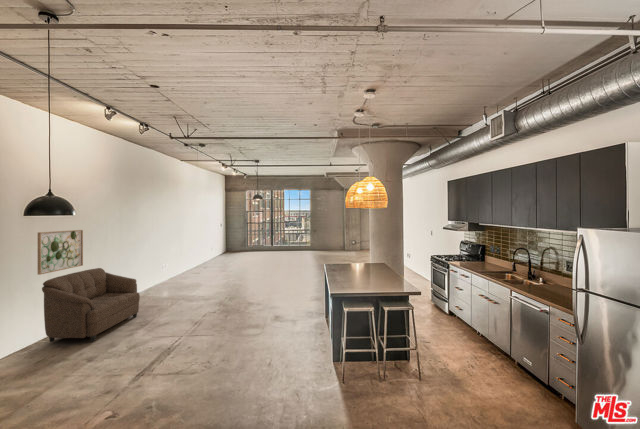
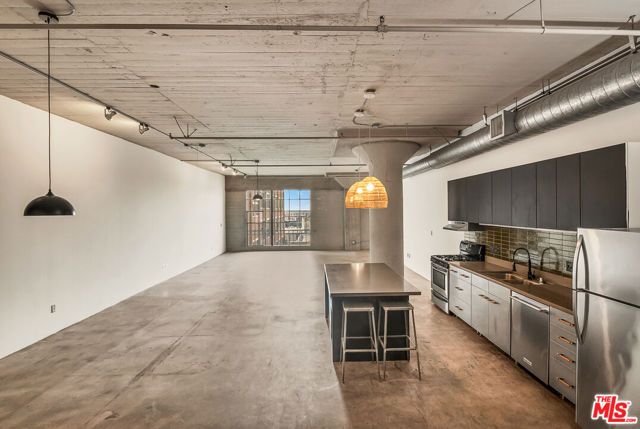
- sofa (95, 300)
- wall art (62, 250)
